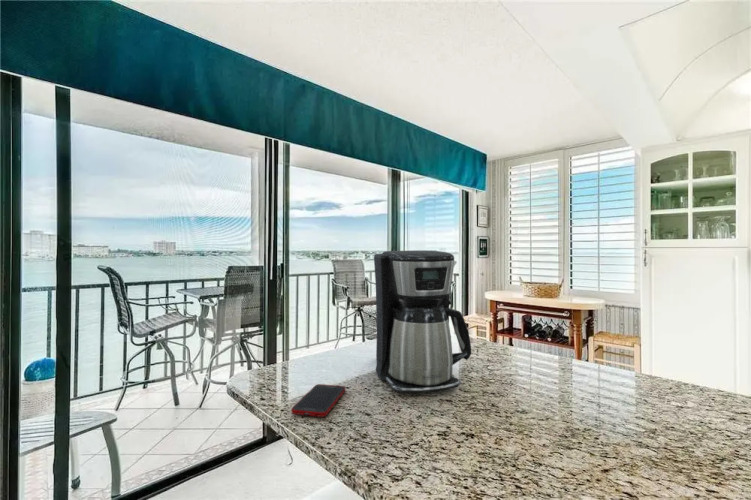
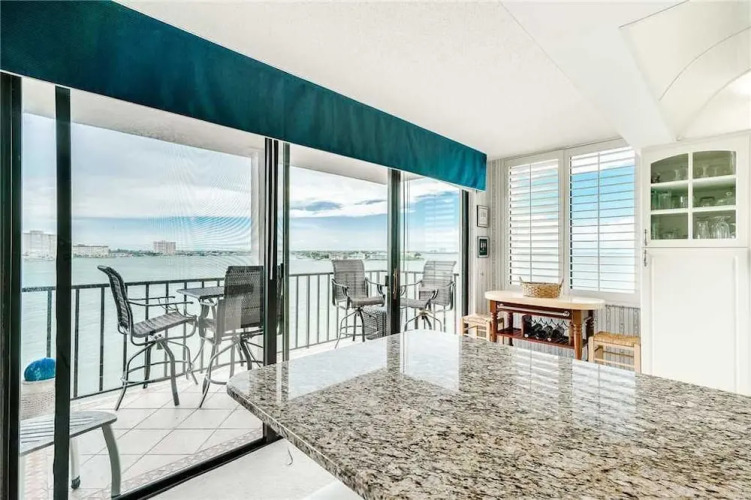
- coffee maker (420, 311)
- cell phone (320, 399)
